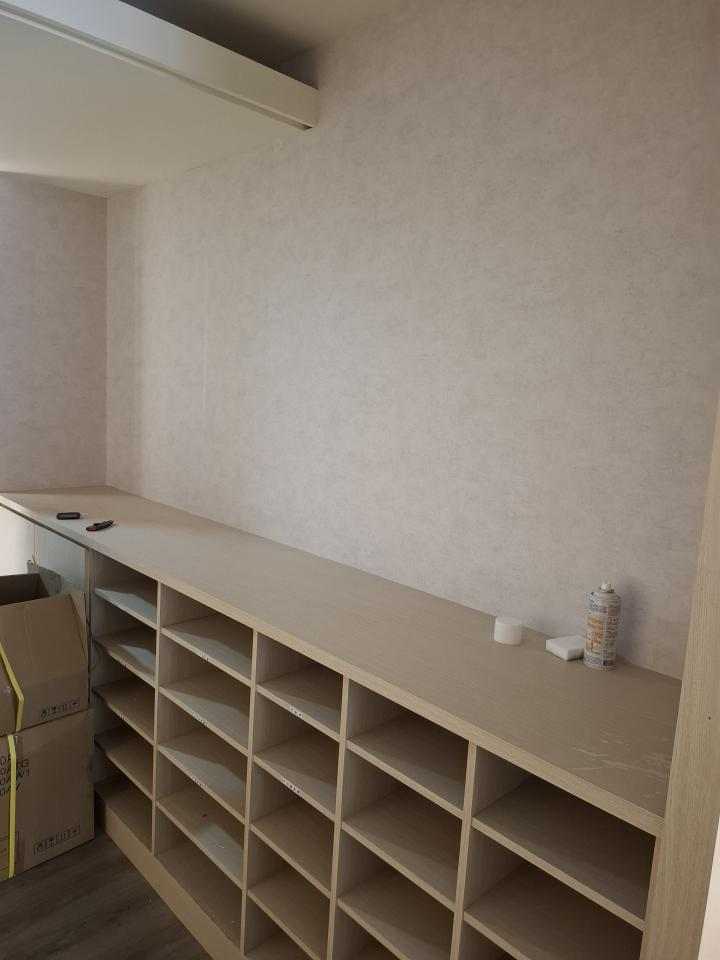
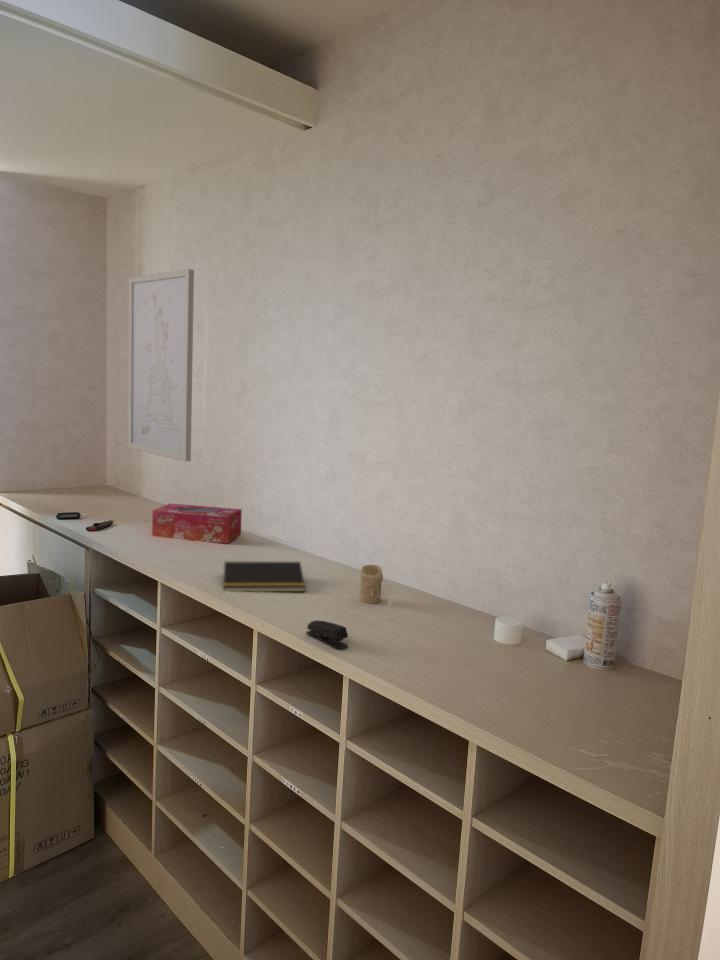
+ stapler (326, 630)
+ notepad (263, 576)
+ candle (371, 584)
+ tissue box (197, 522)
+ wall art (158, 365)
